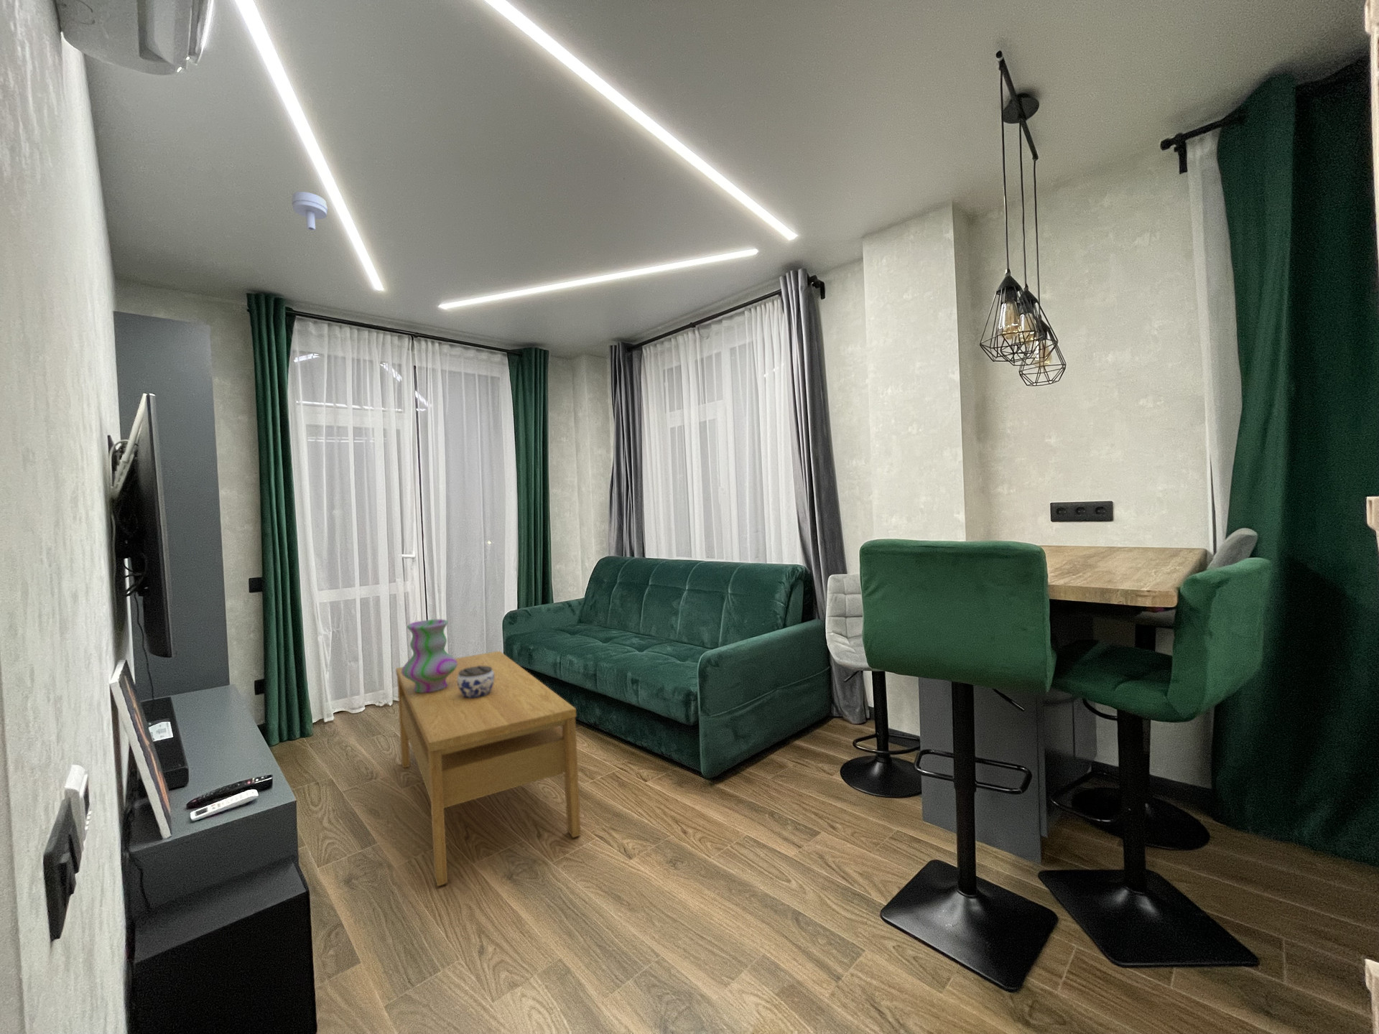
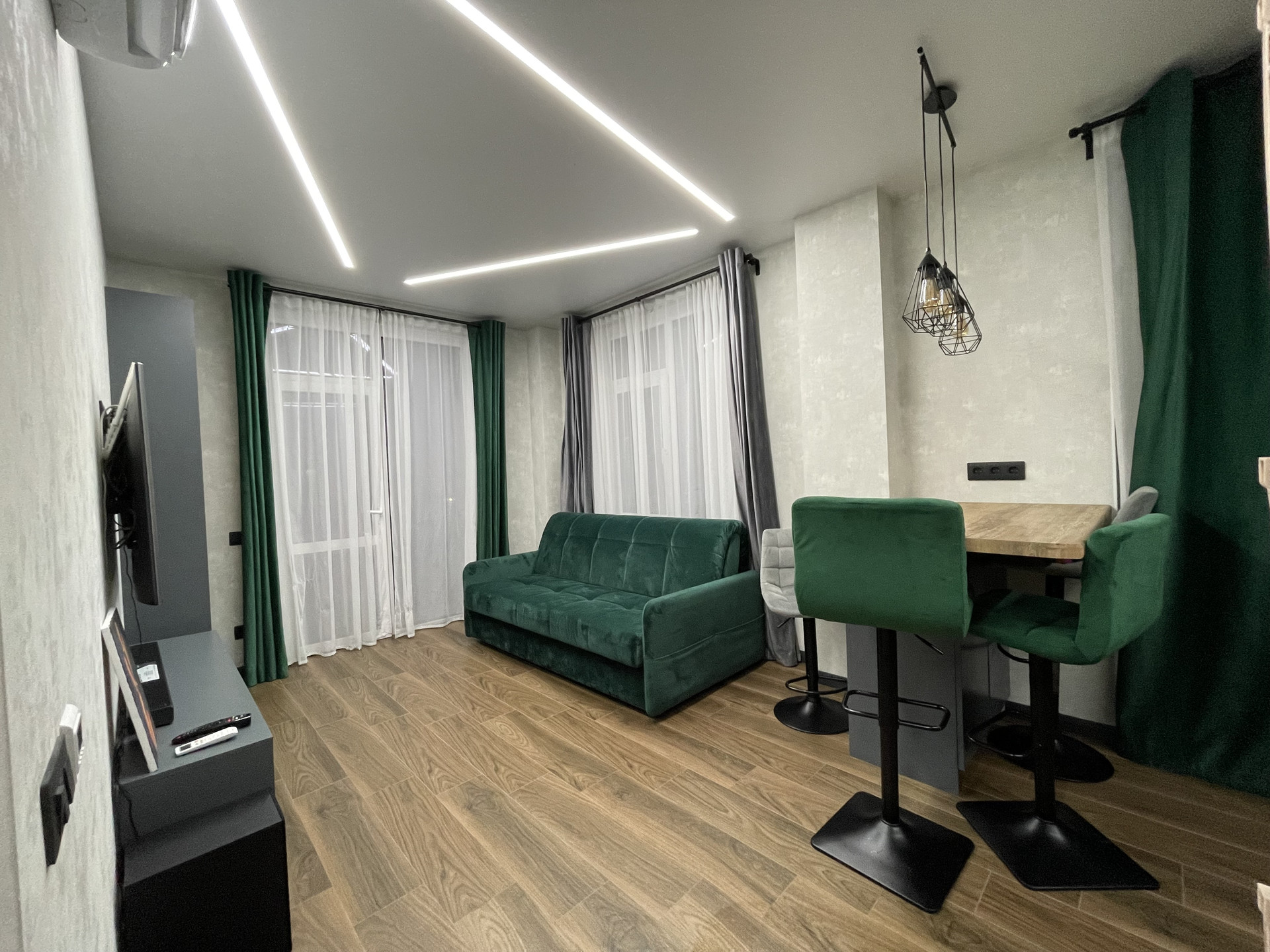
- vase (429, 655)
- coffee table (476, 740)
- jar (476, 681)
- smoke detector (311, 214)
